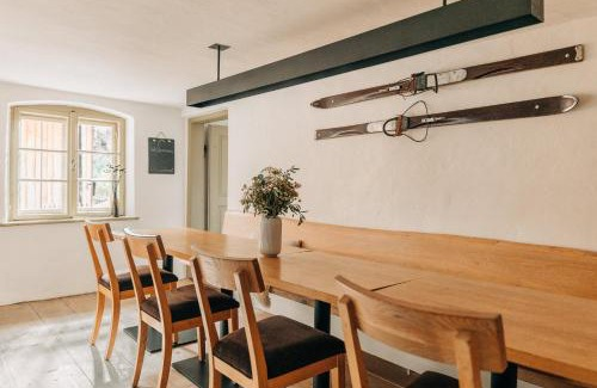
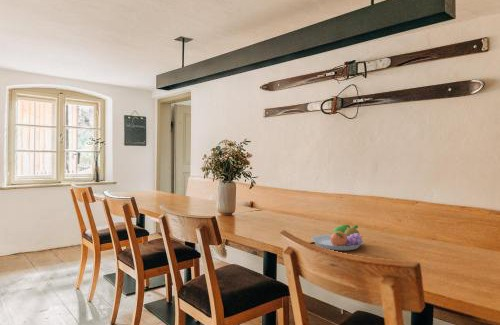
+ fruit bowl (338, 234)
